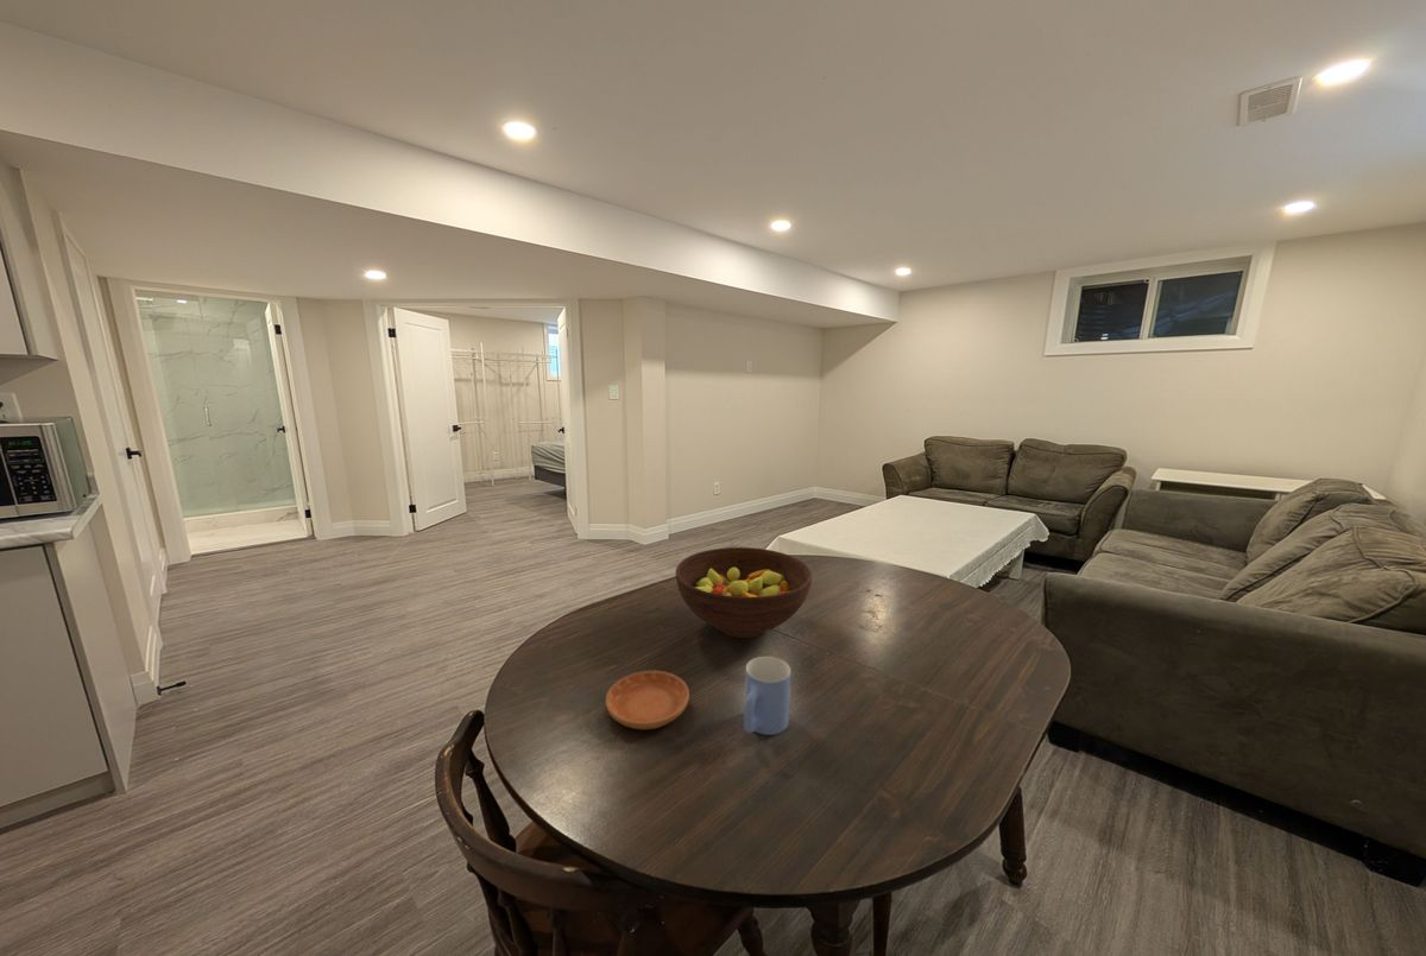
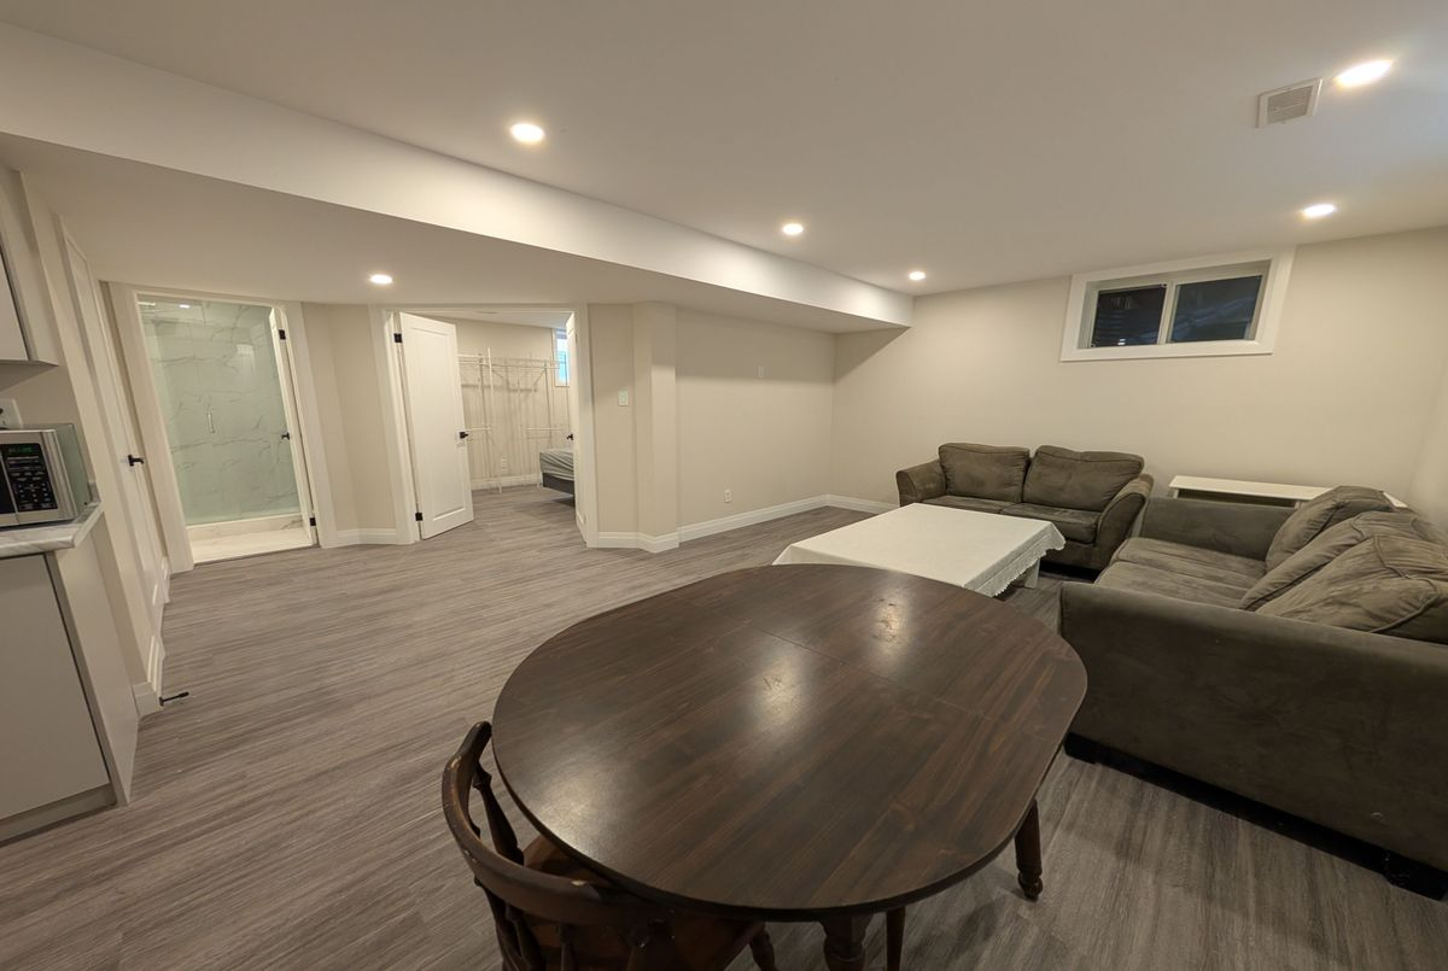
- saucer (648, 701)
- mug (761, 698)
- fruit bowl (742, 597)
